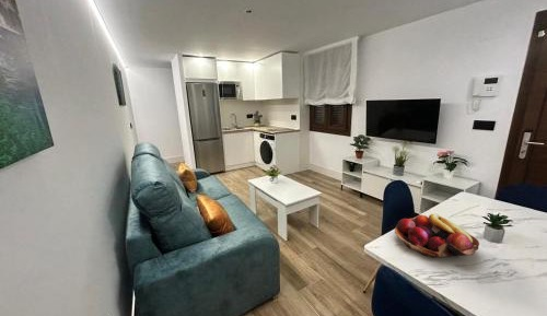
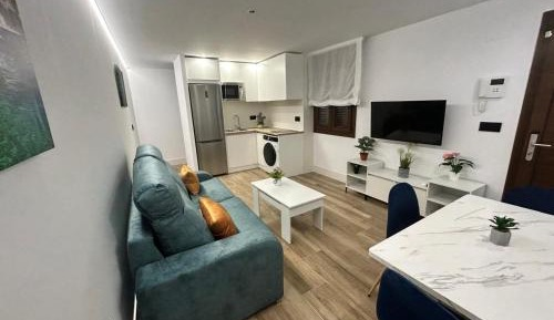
- fruit basket (434, 233)
